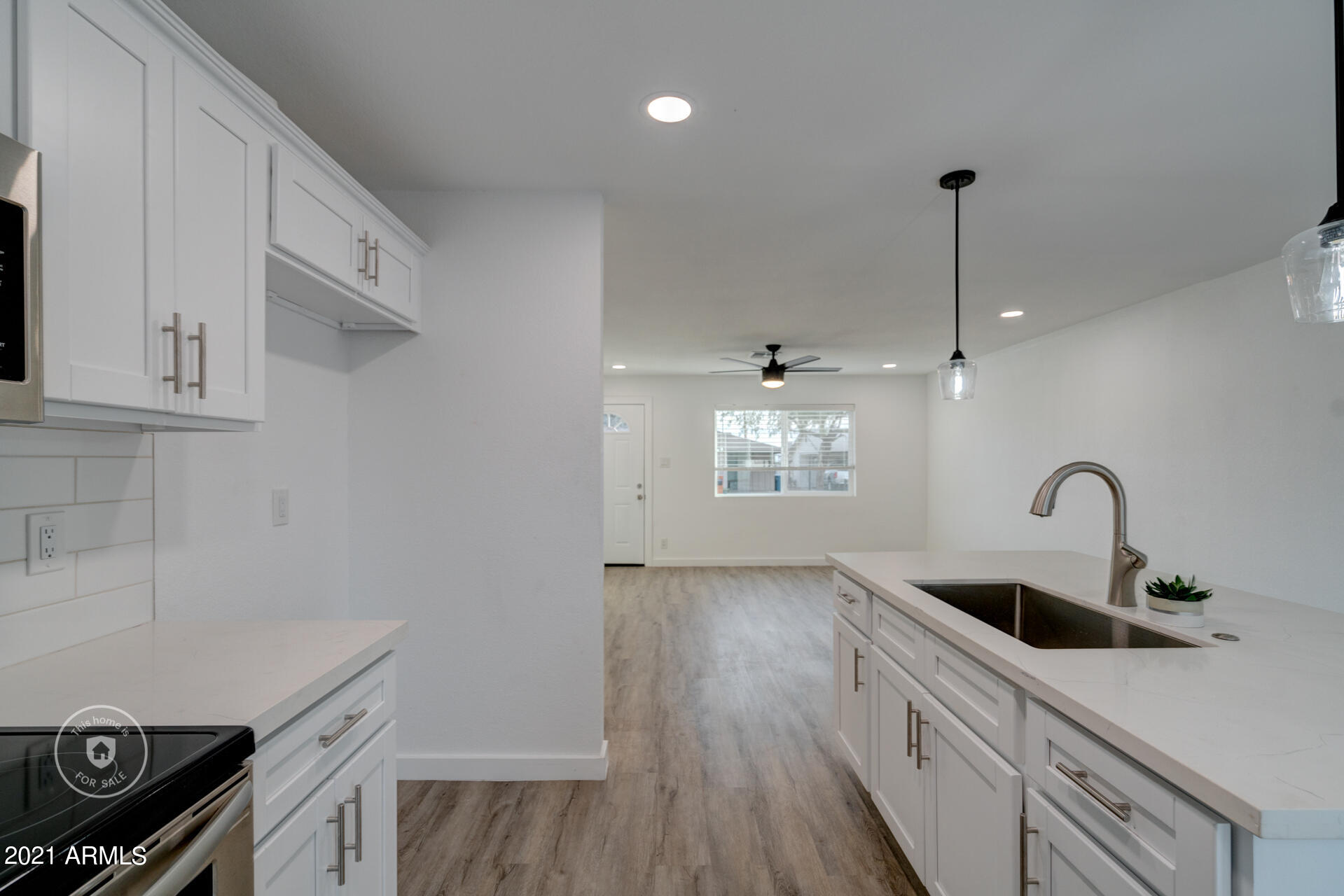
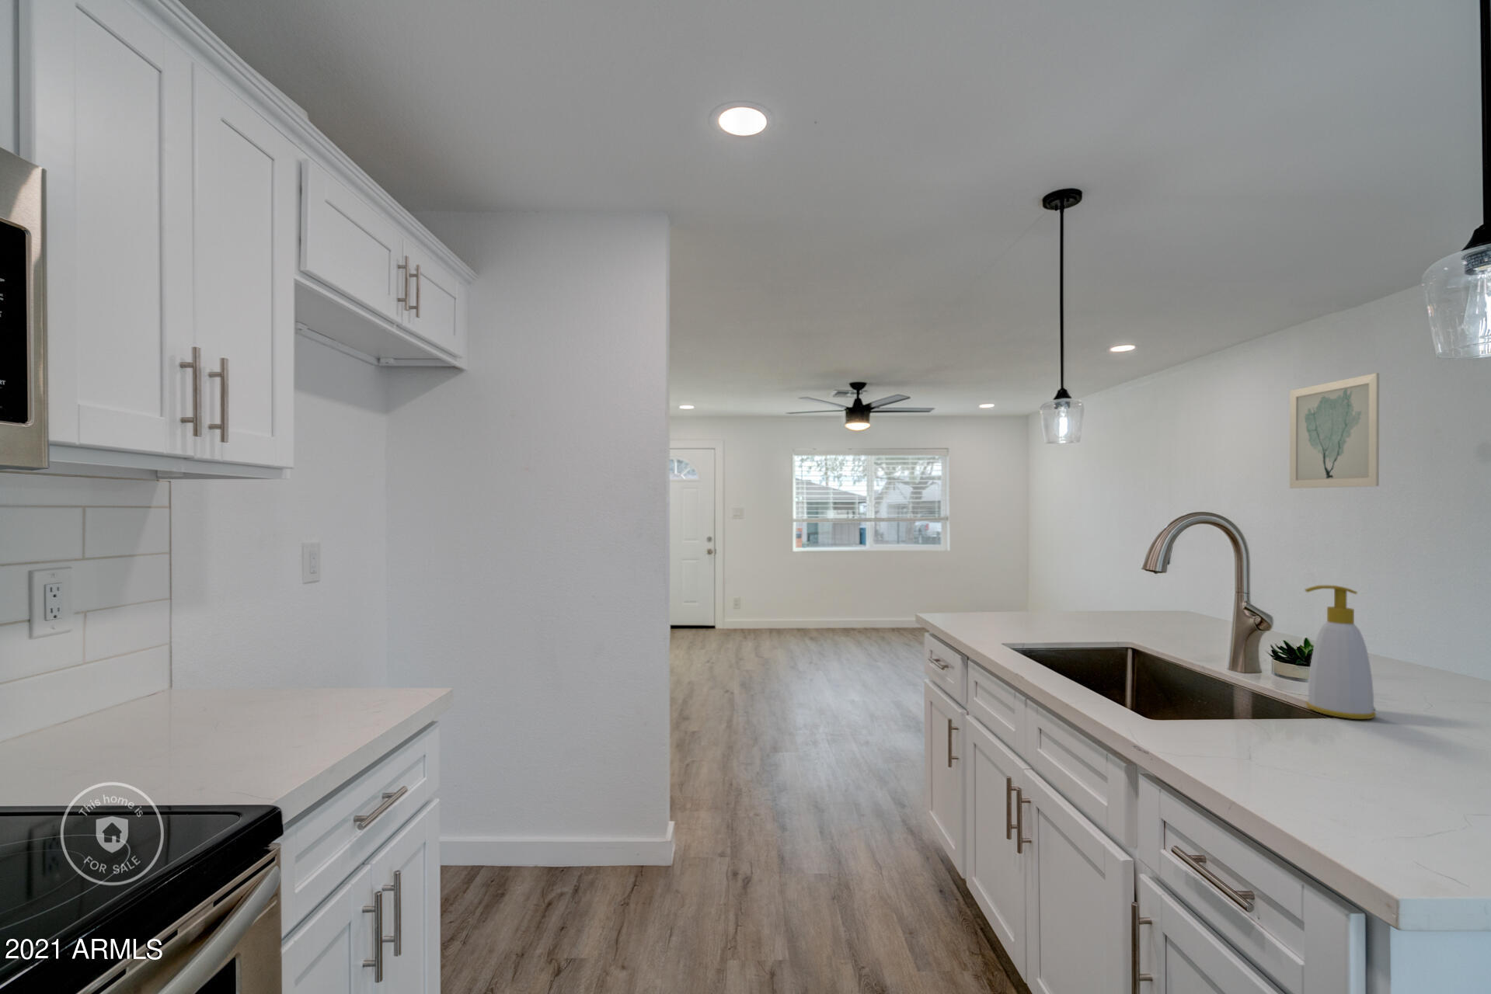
+ wall art (1331, 434)
+ soap bottle (1339, 648)
